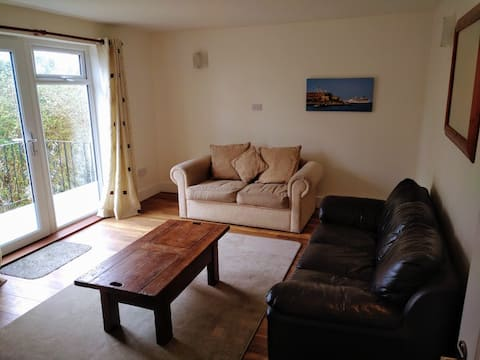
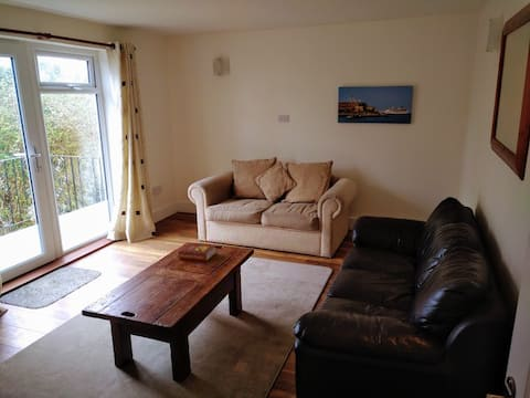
+ book (198, 251)
